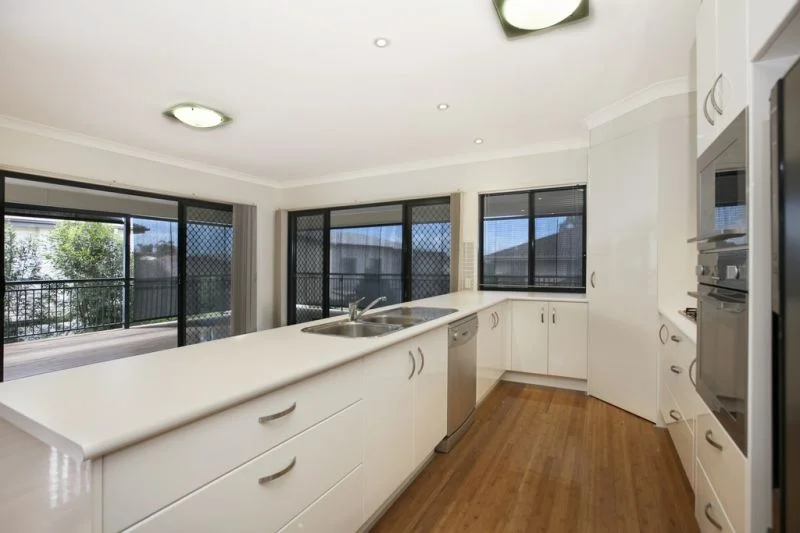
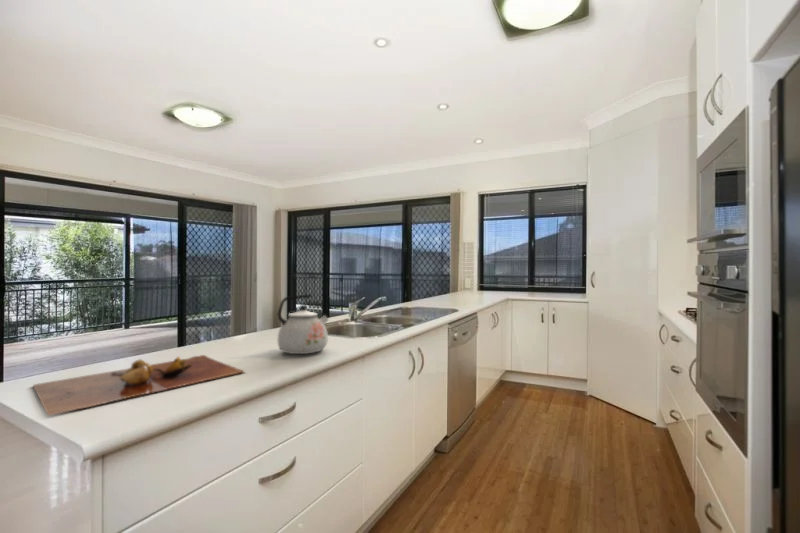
+ cutting board (145, 368)
+ kettle (303, 322)
